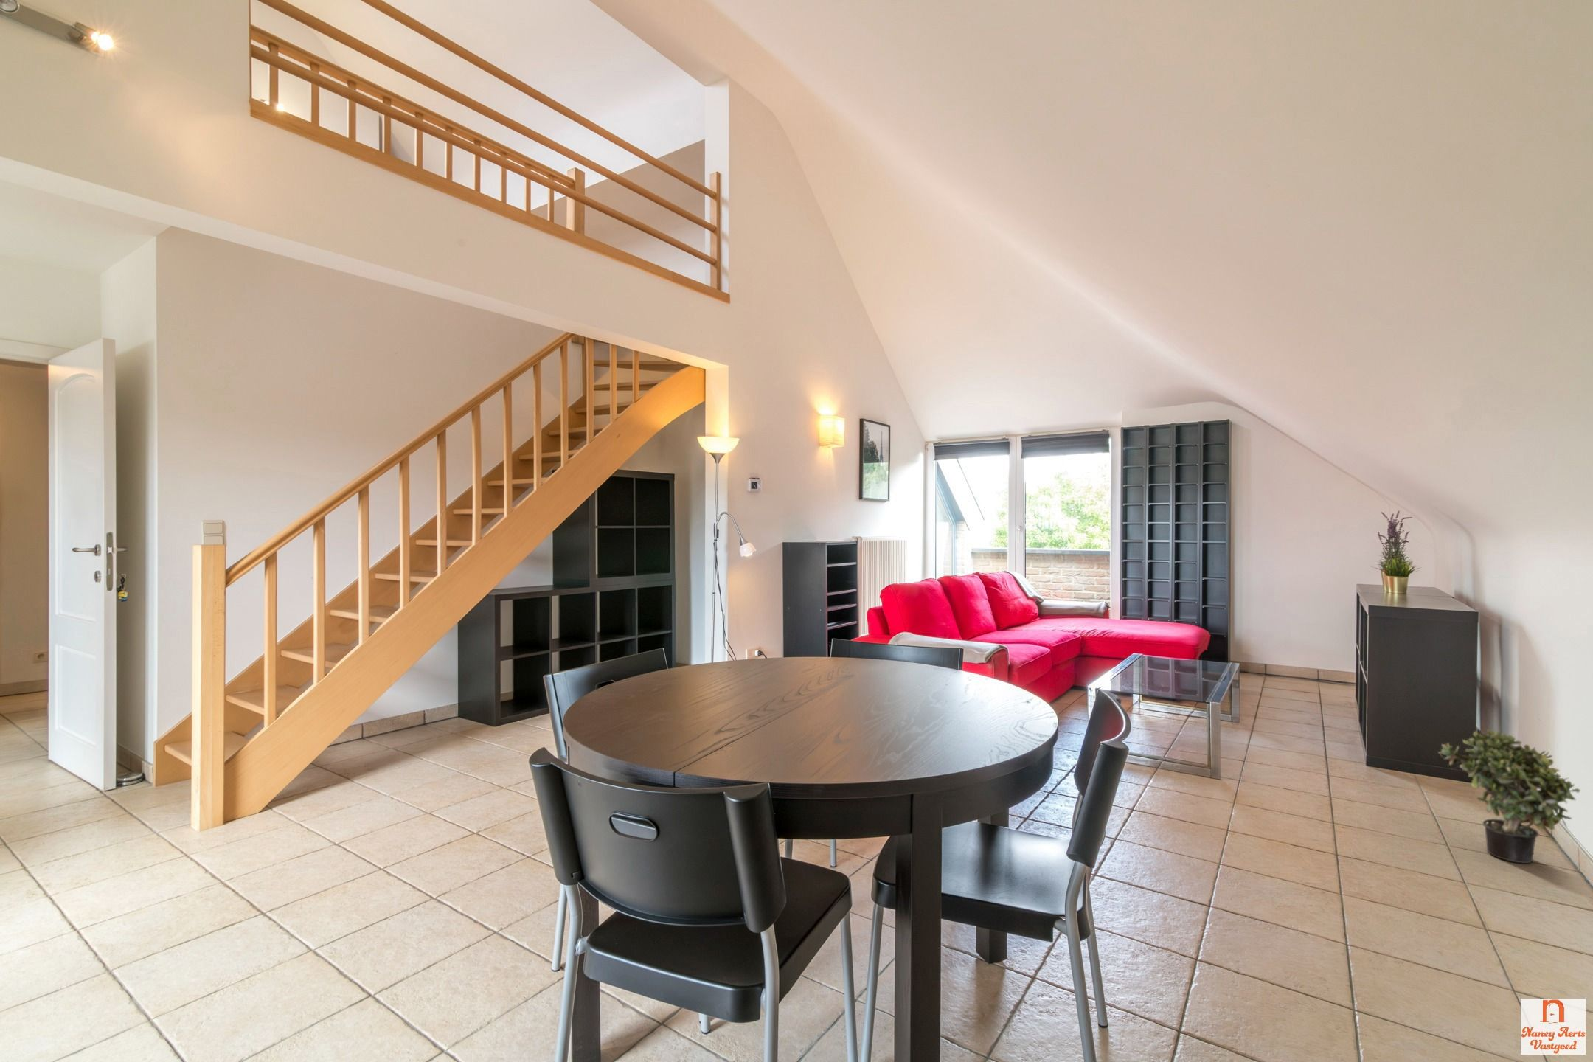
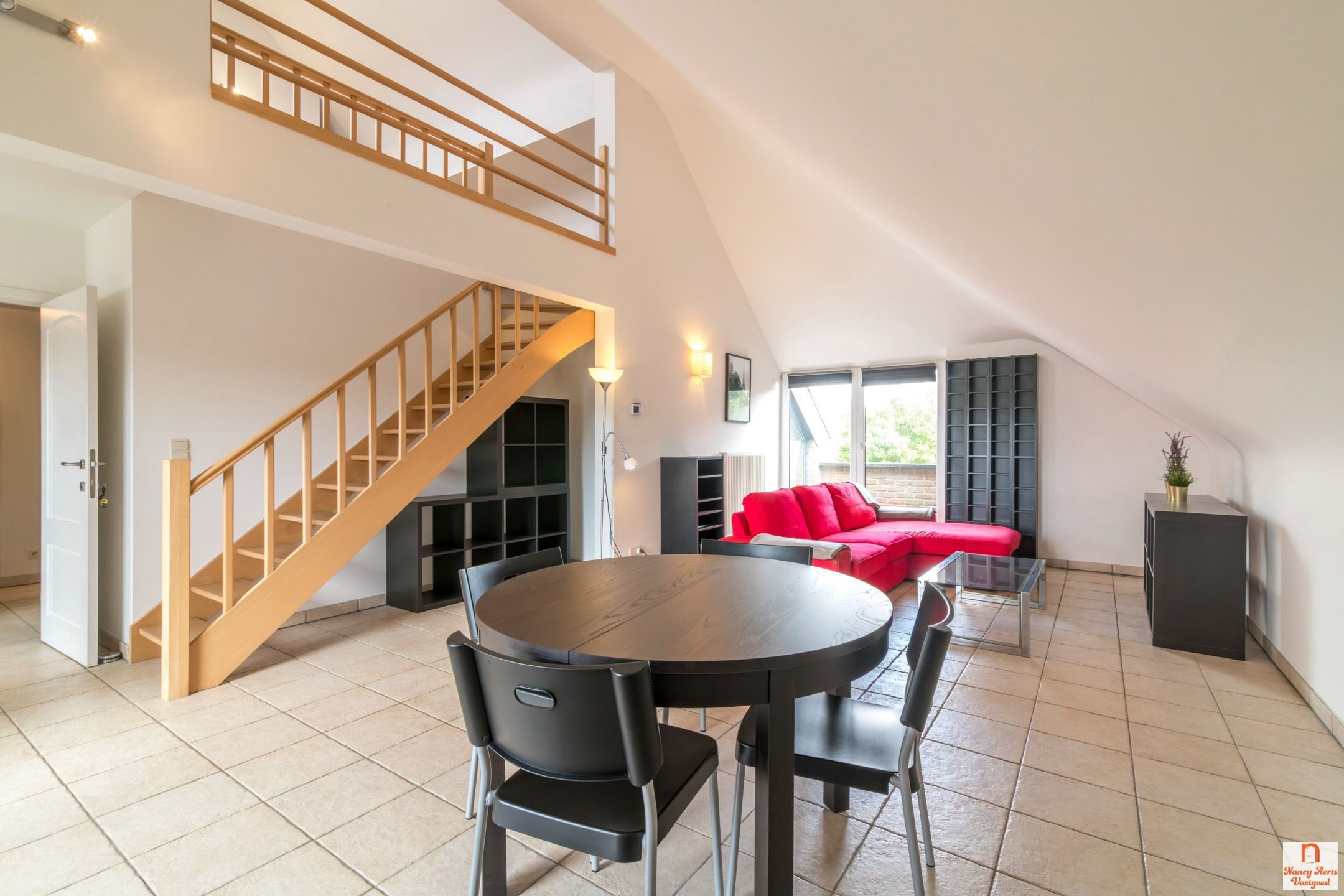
- potted plant (1501, 795)
